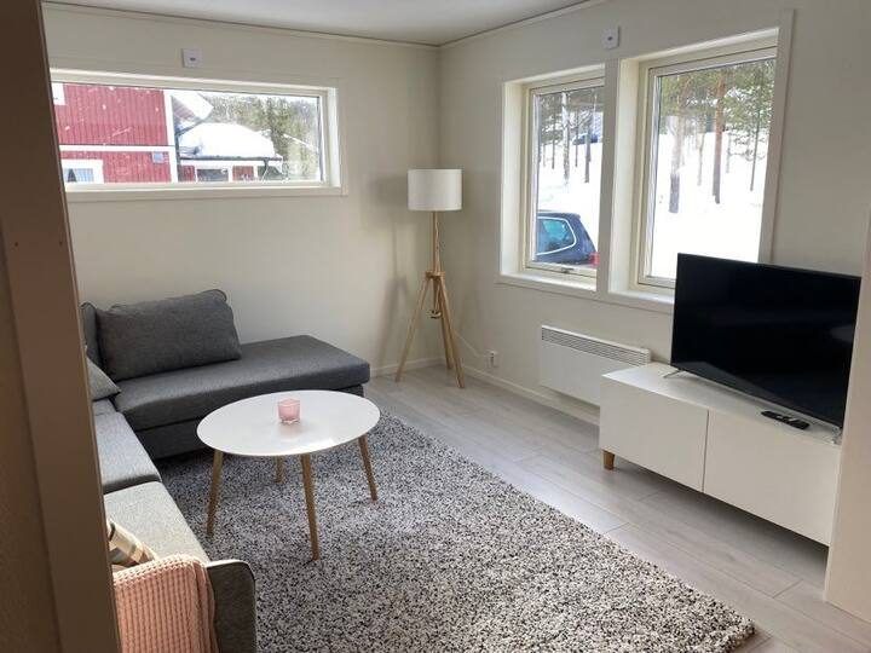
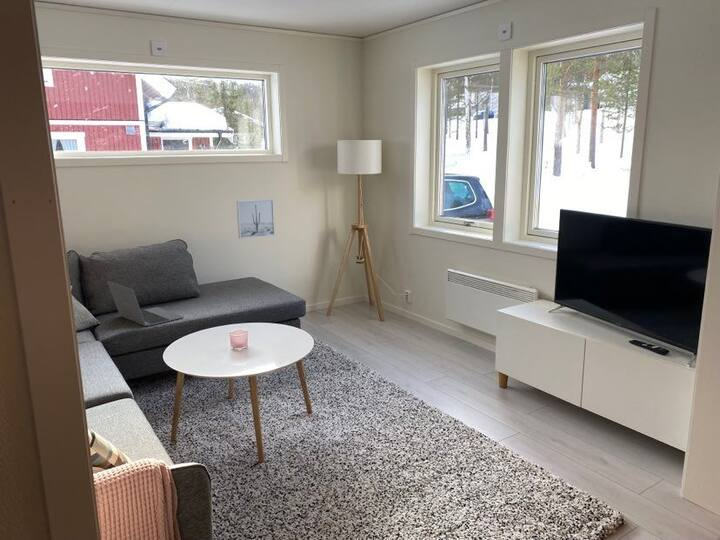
+ laptop (137, 302)
+ wall art (256, 218)
